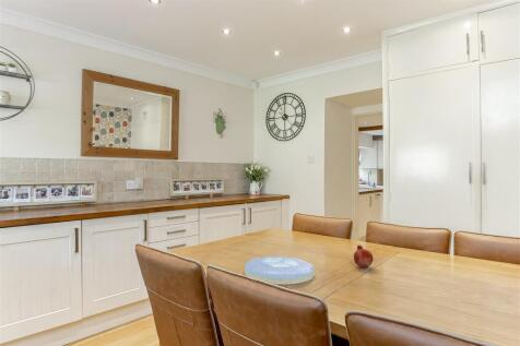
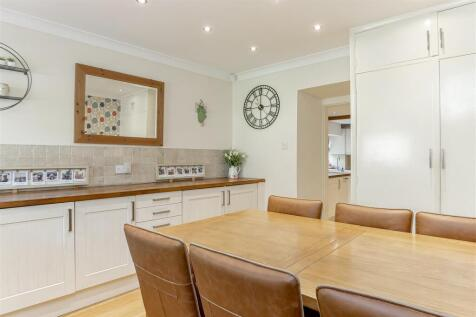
- plate (279, 266)
- fruit (363, 256)
